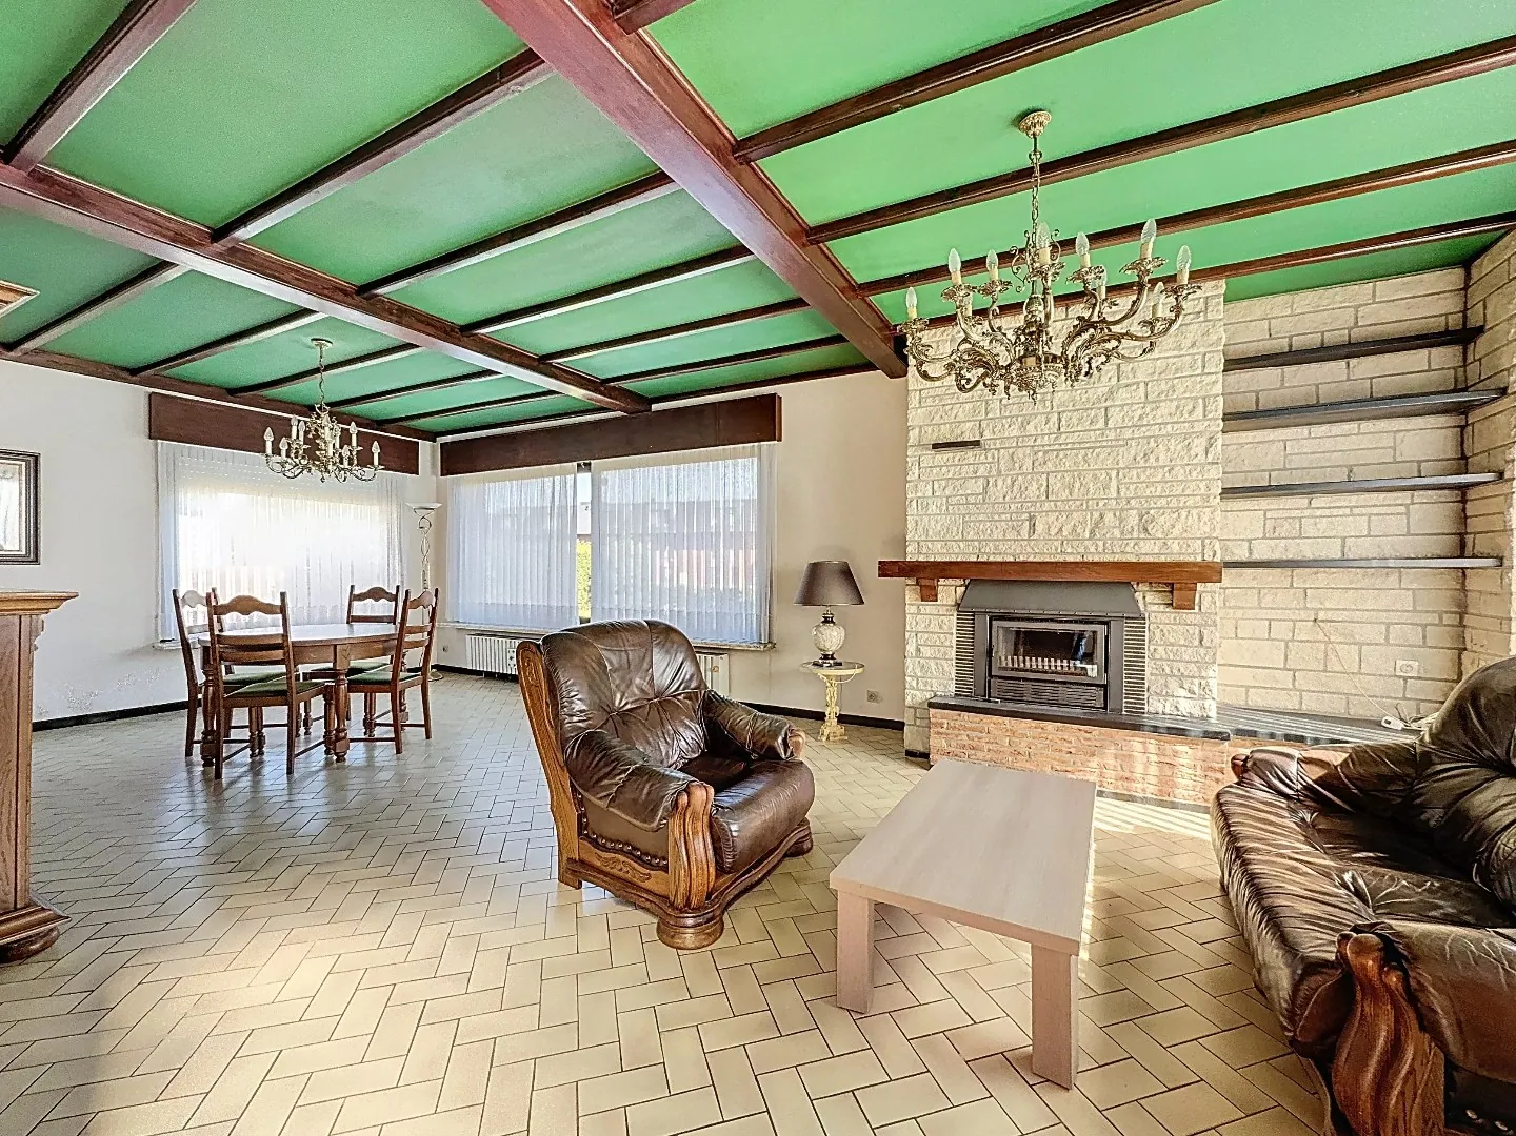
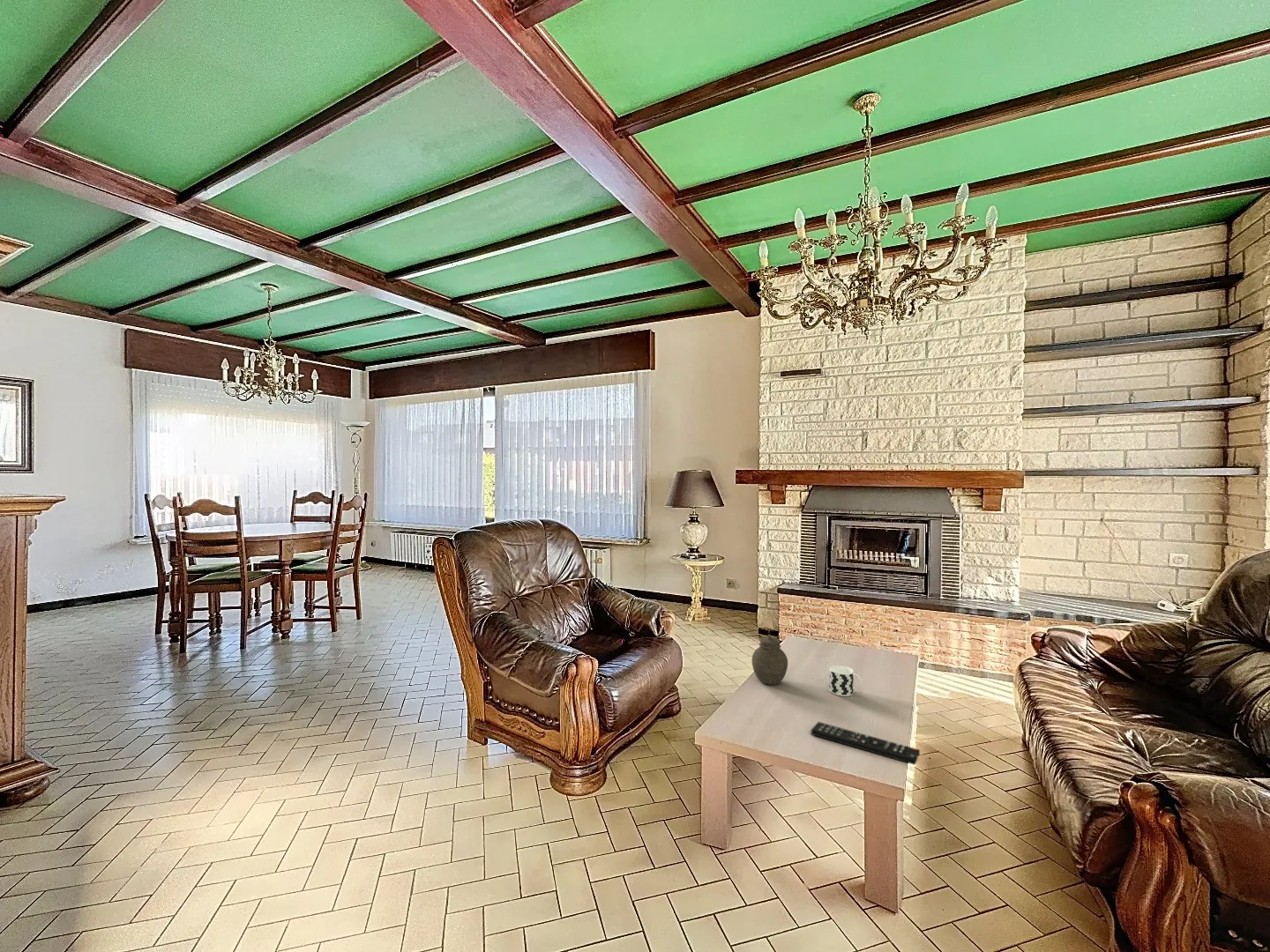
+ remote control (863, 740)
+ cup (845, 681)
+ jar (769, 658)
